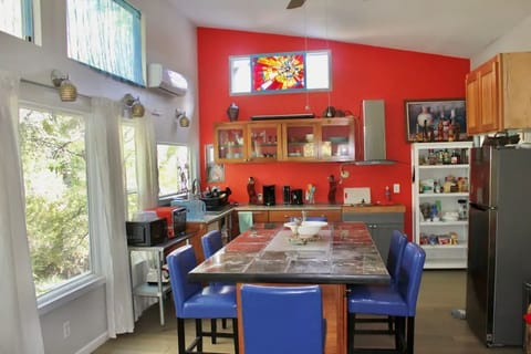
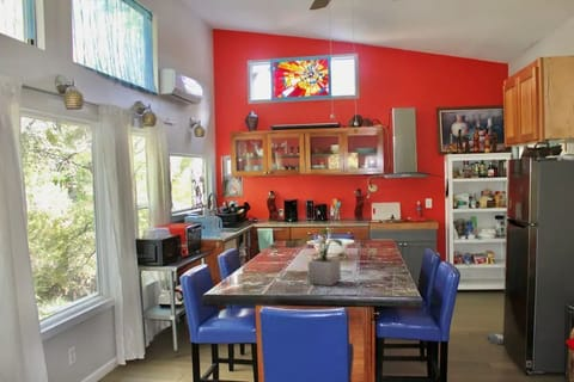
+ potted plant (325, 255)
